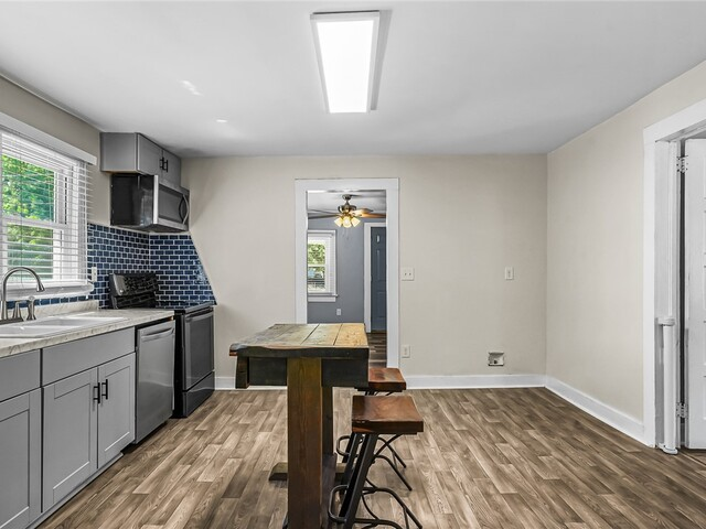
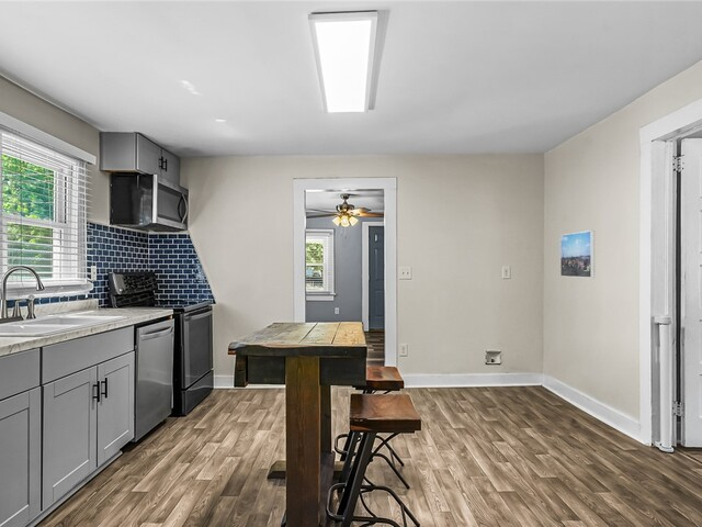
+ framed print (576, 255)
